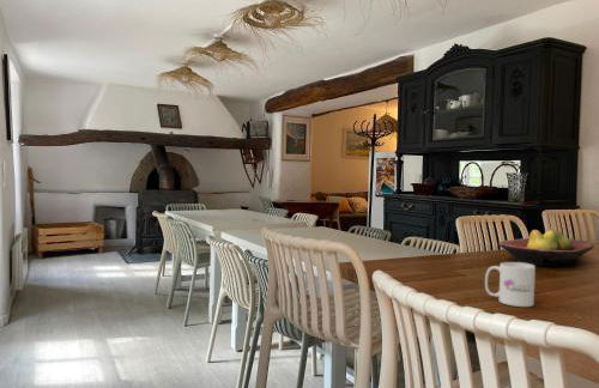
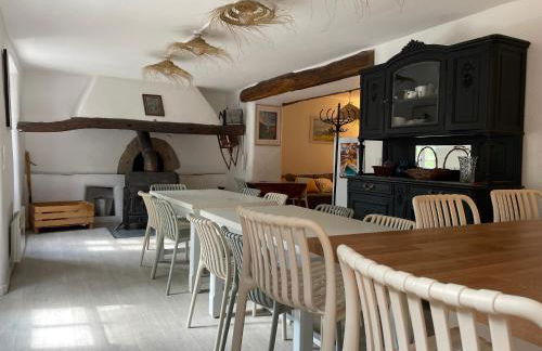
- mug (509, 283)
- fruit bowl (546, 244)
